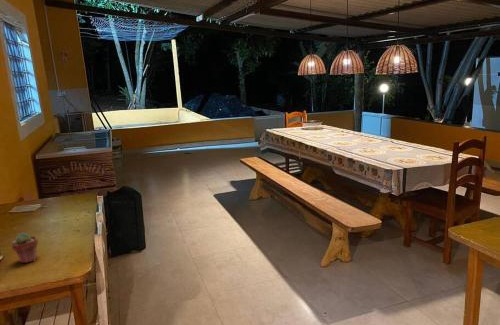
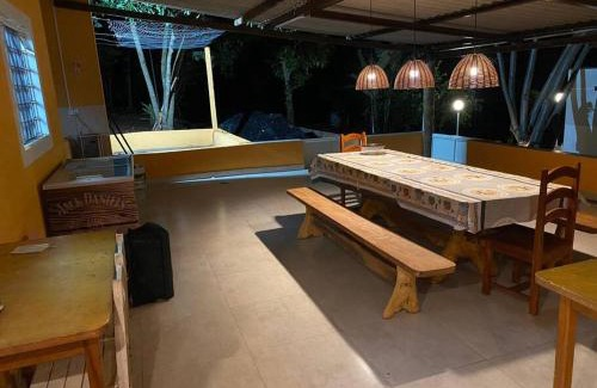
- potted succulent (25, 246)
